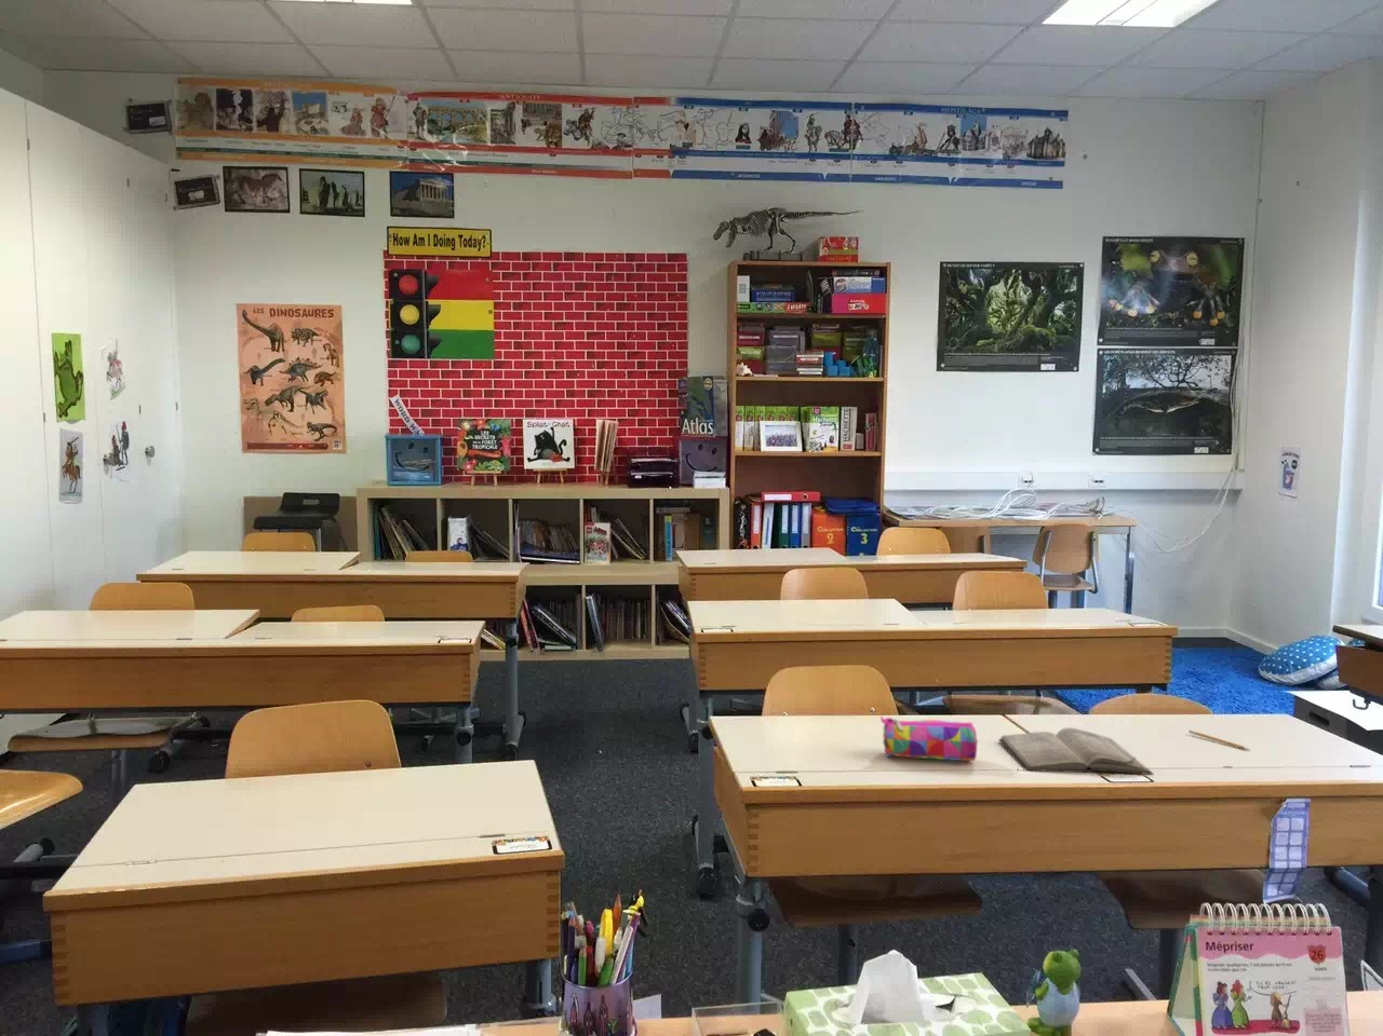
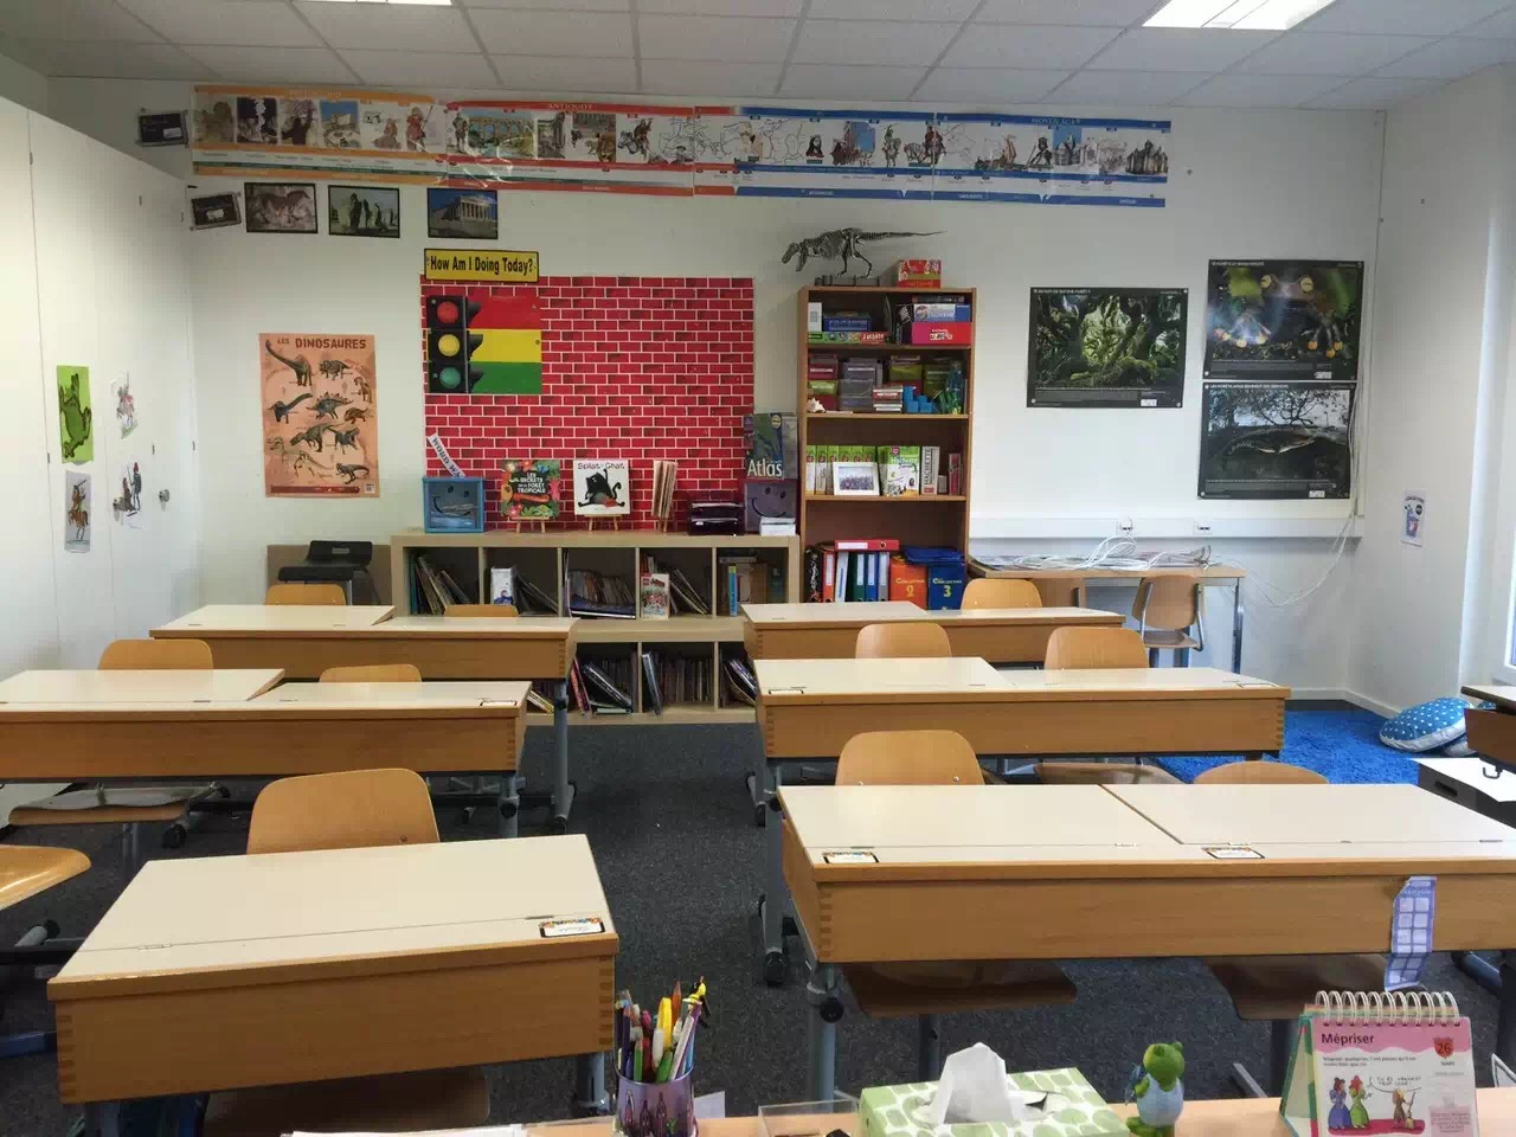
- pencil (1219, 740)
- pencil case (928, 738)
- diary (1072, 749)
